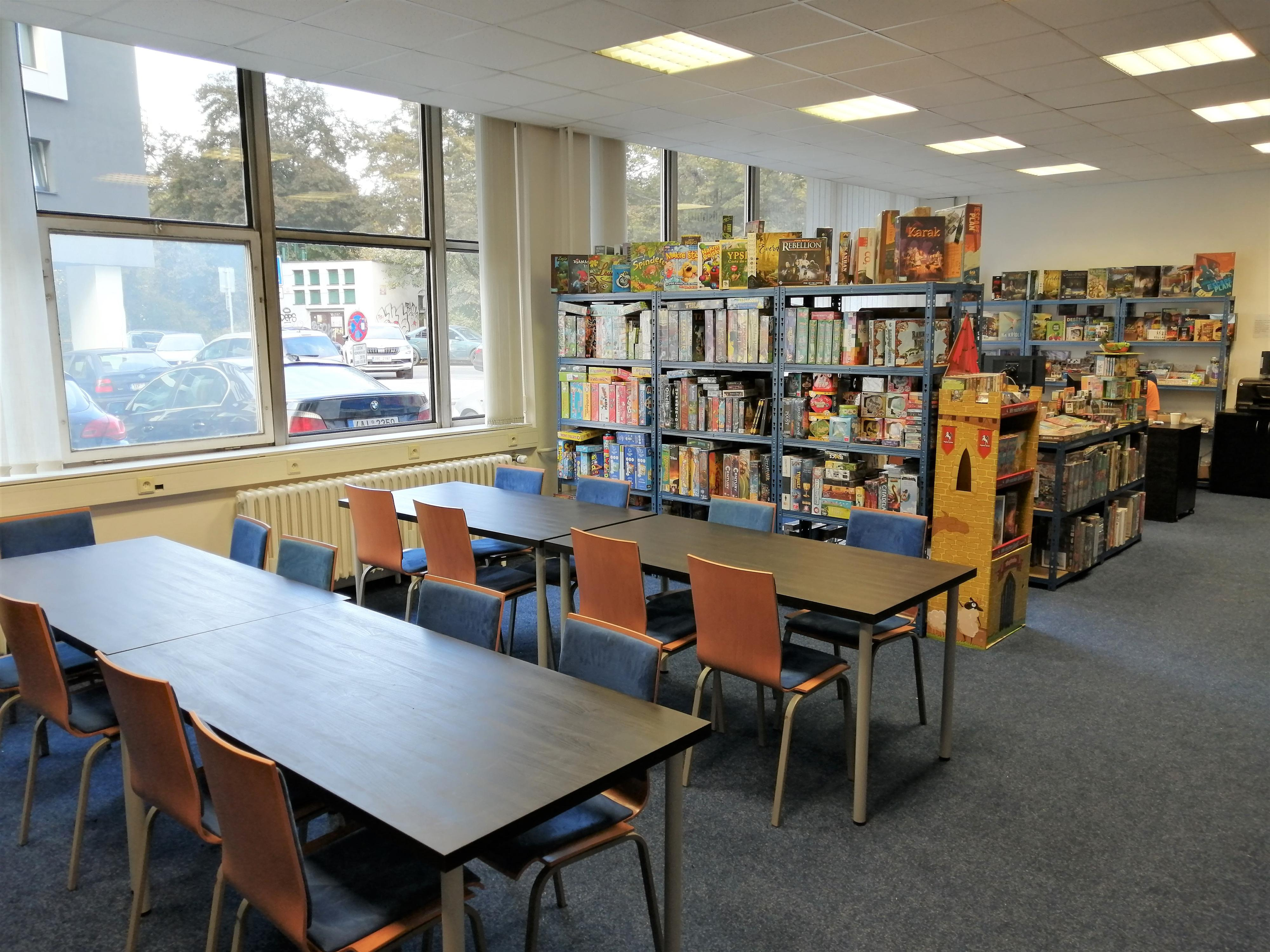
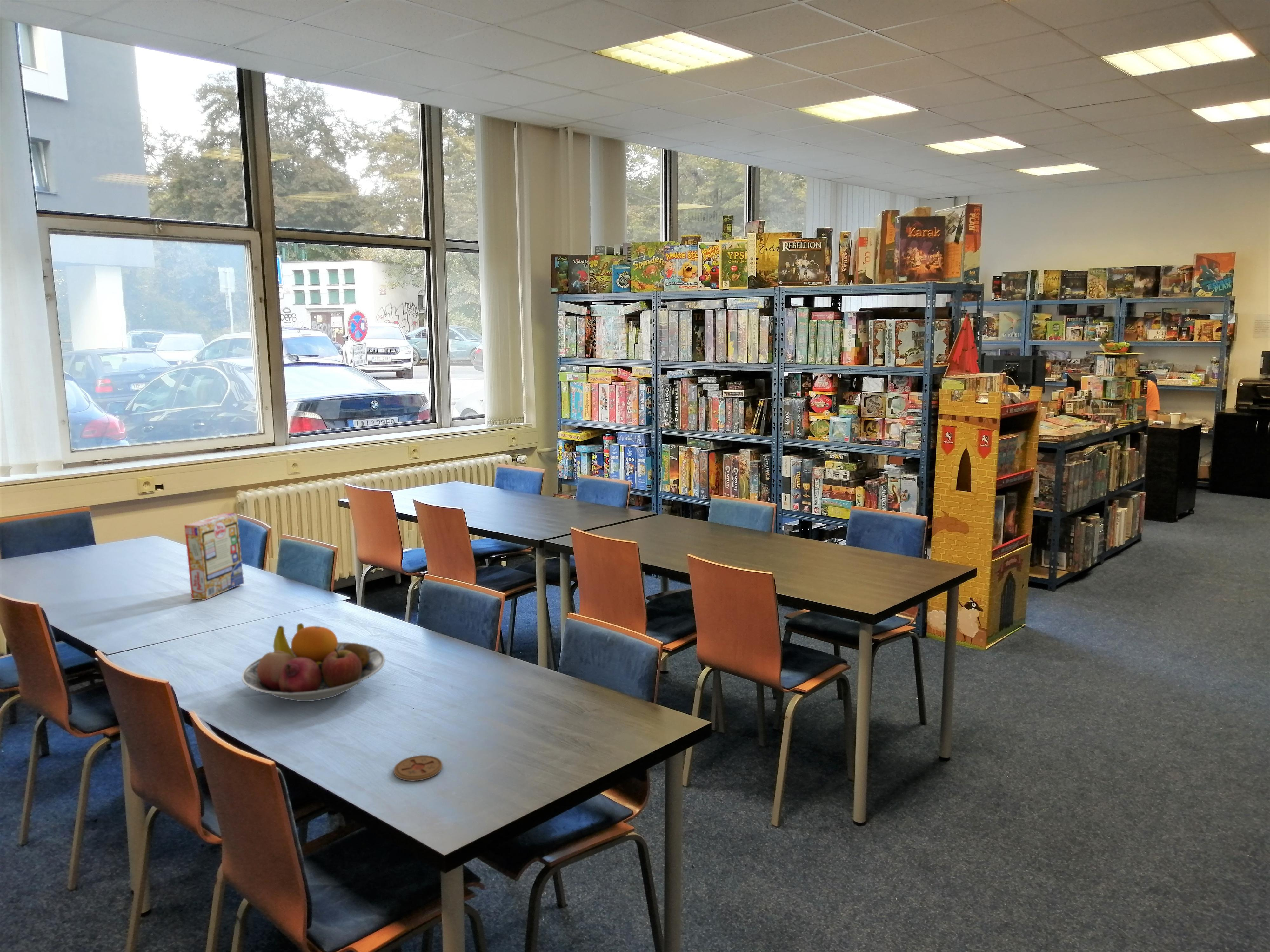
+ coaster (418, 768)
+ fruit bowl (315, 661)
+ board games (215, 555)
